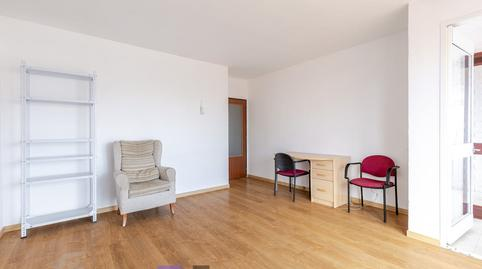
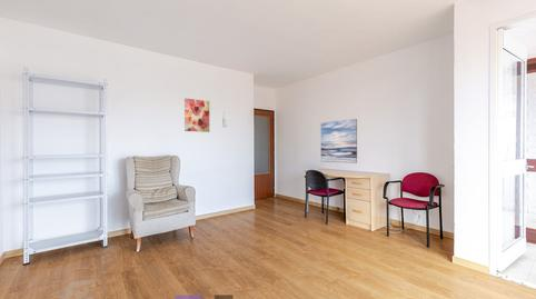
+ wall art (197, 116)
+ wall art (337, 141)
